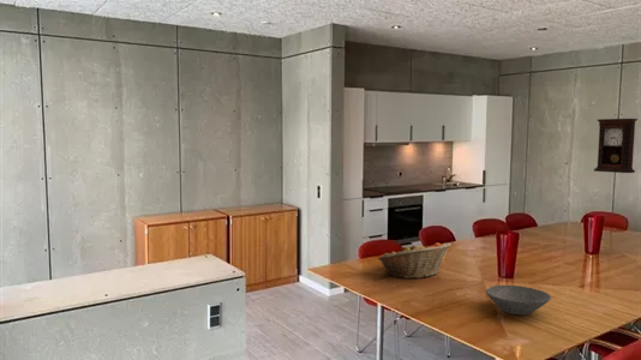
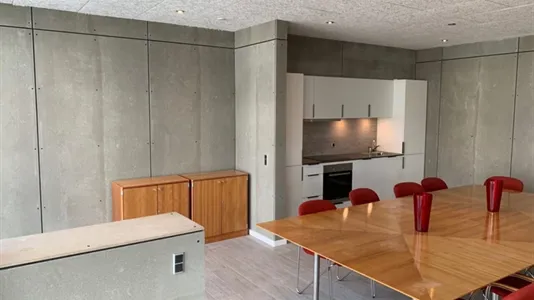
- pendulum clock (613, 145)
- bowl (516, 300)
- fruit basket (414, 257)
